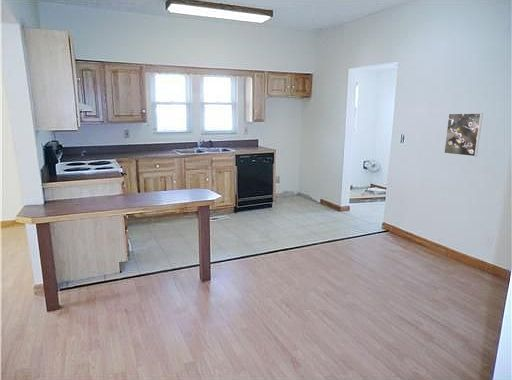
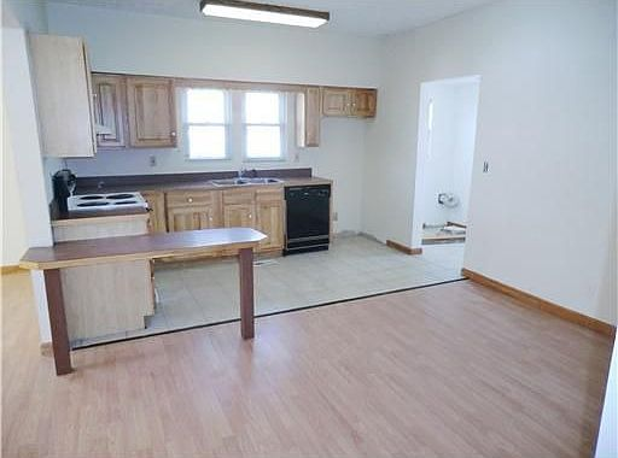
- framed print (462, 134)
